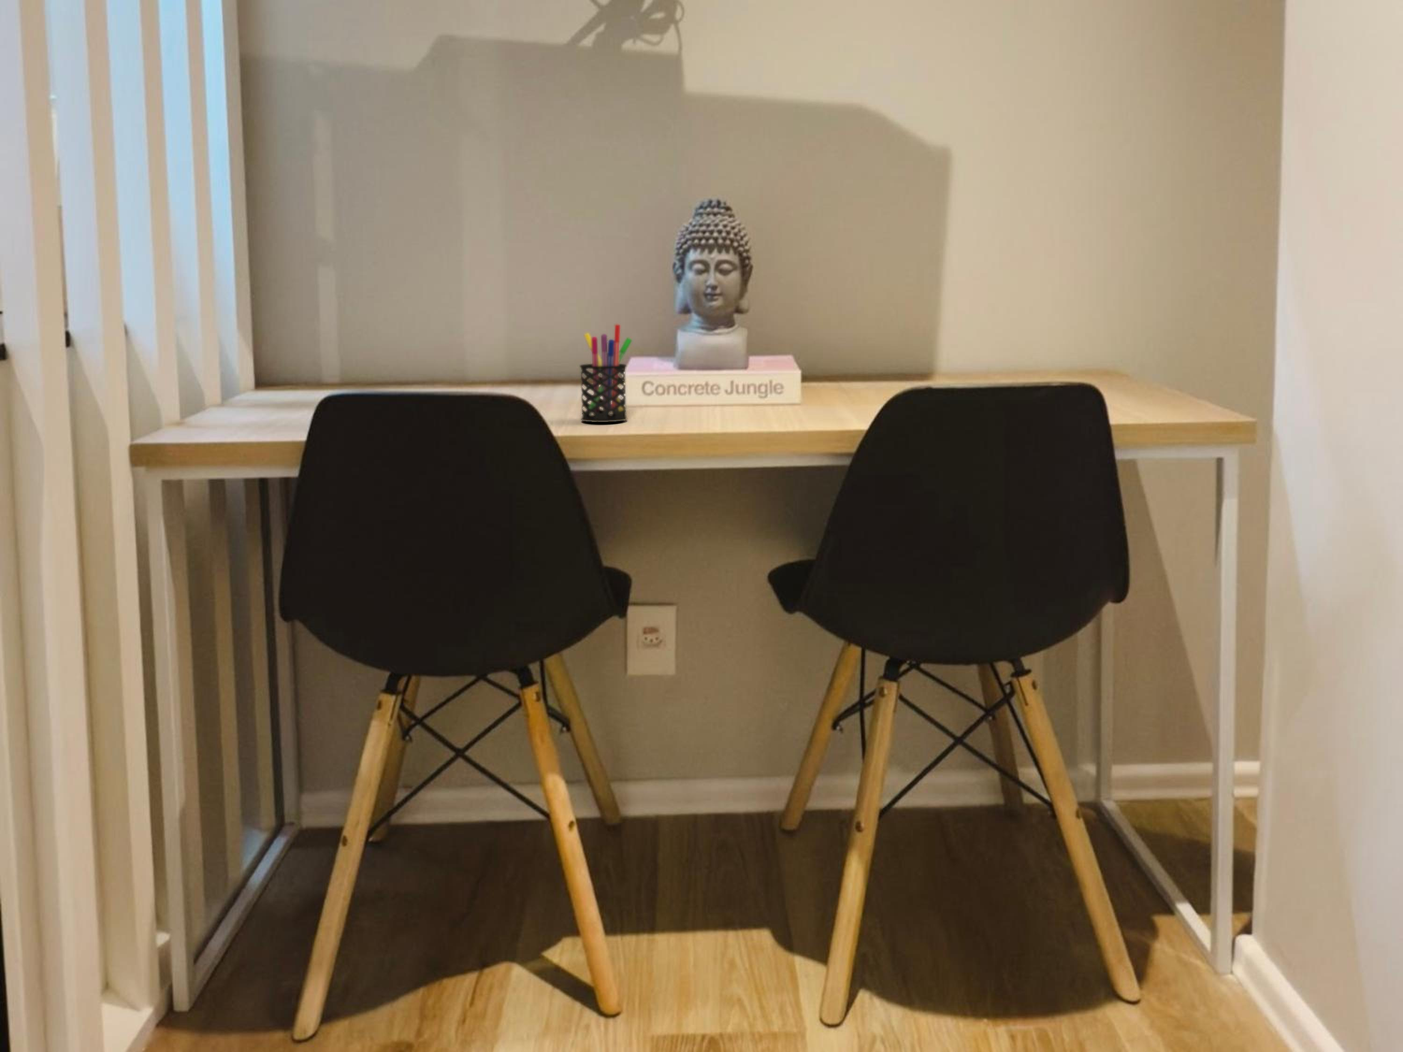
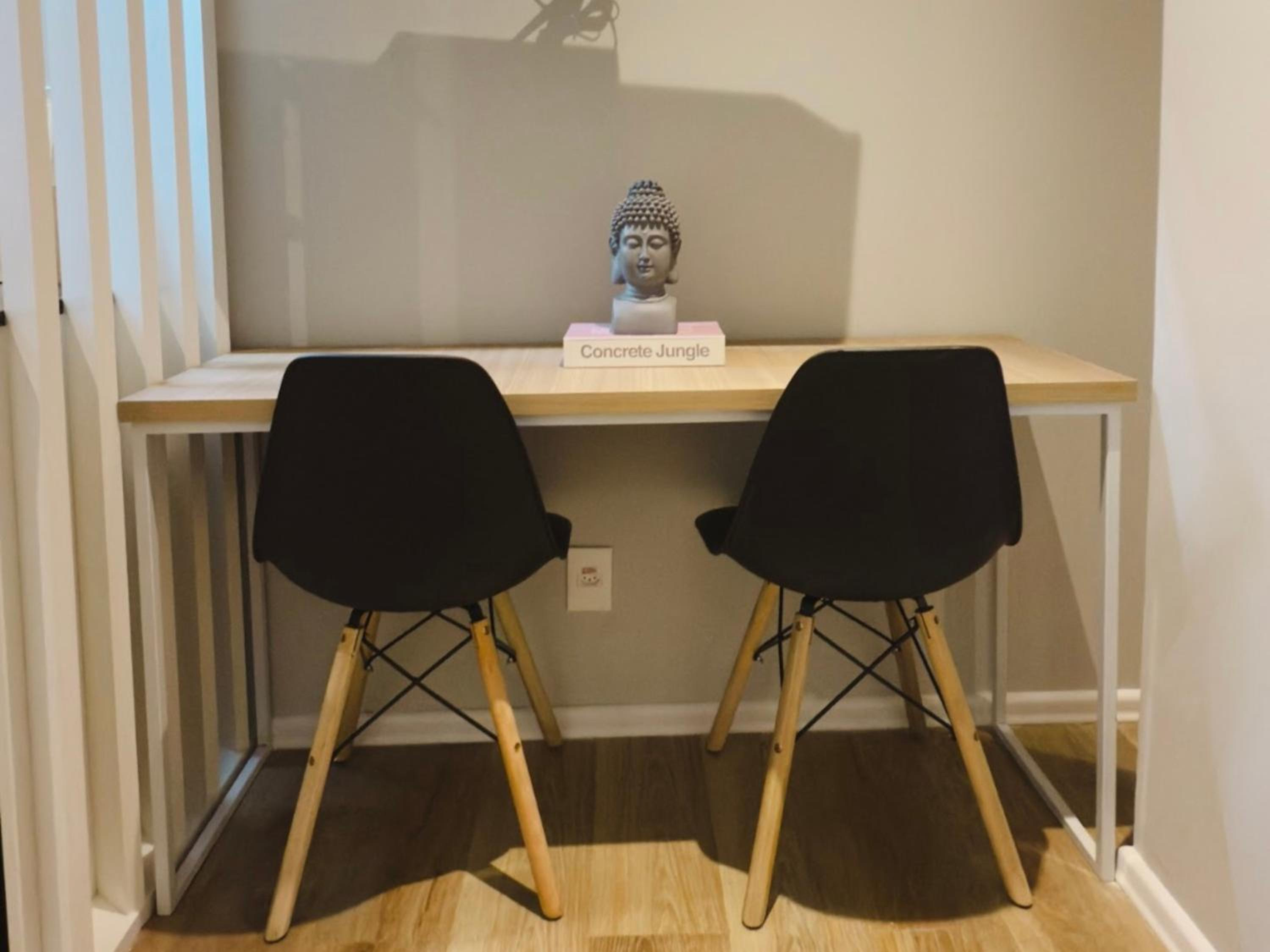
- pen holder (609, 371)
